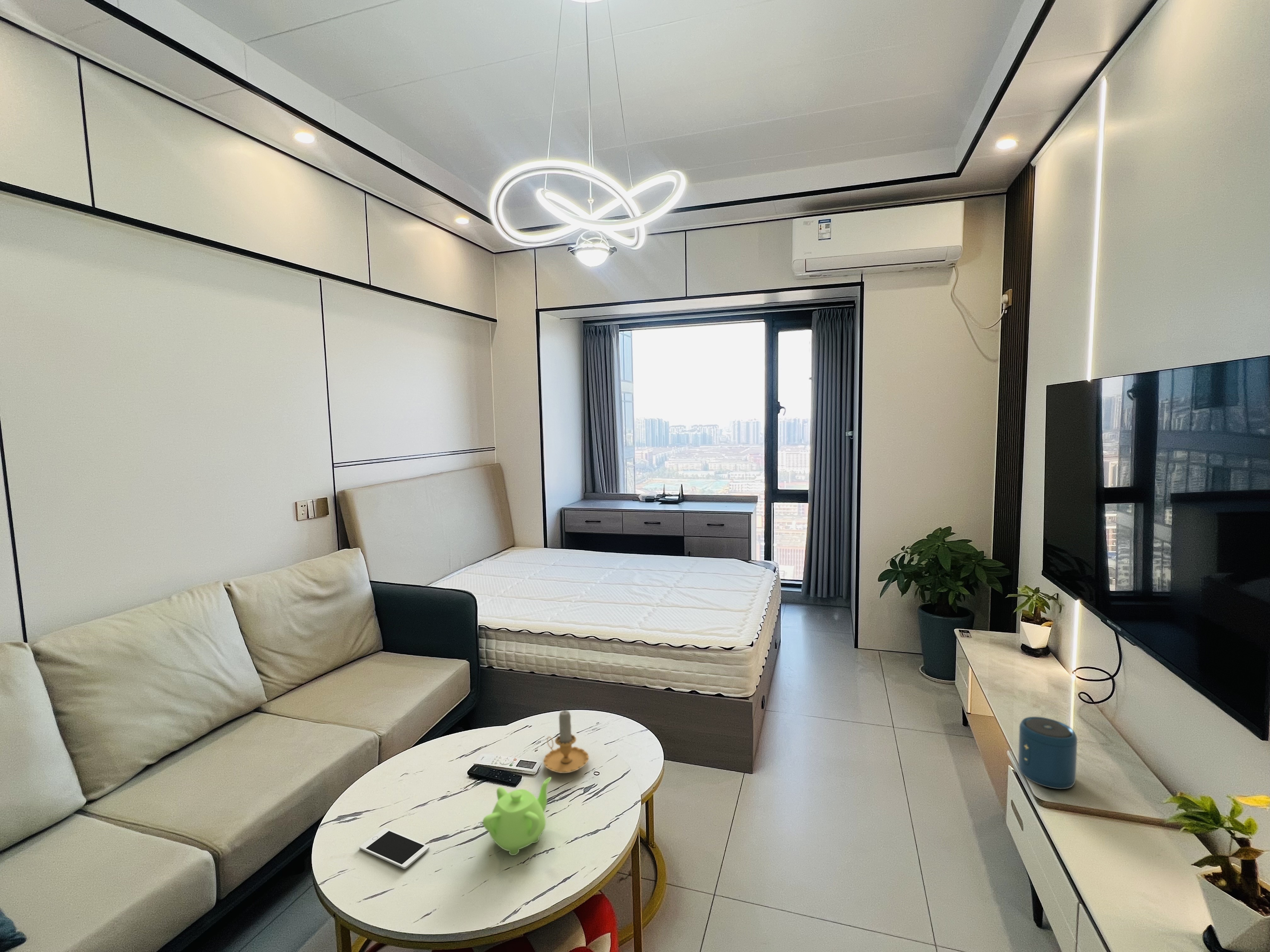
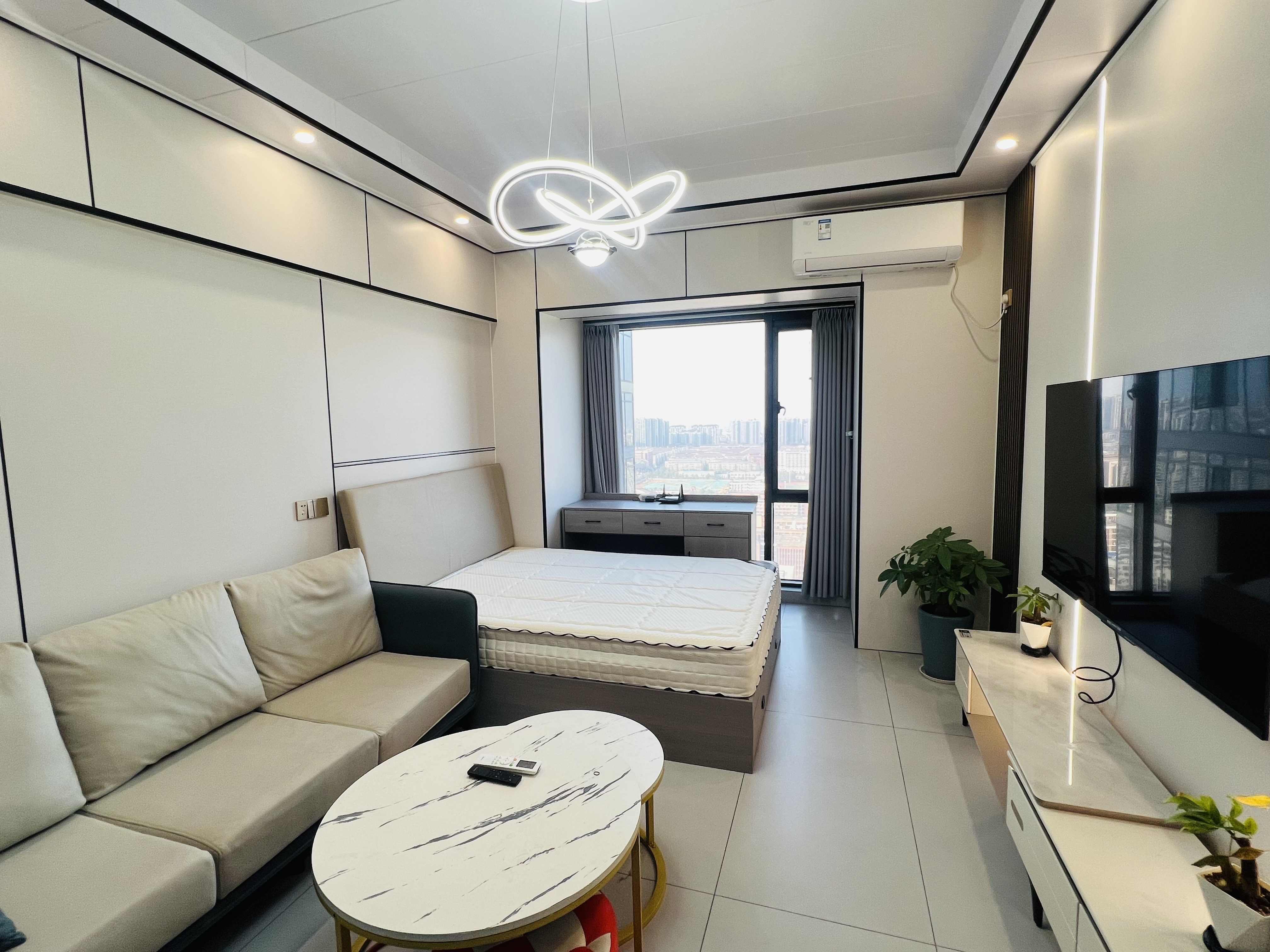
- candle (562, 735)
- cell phone (394, 847)
- teapot (519, 815)
- speaker (1047, 751)
